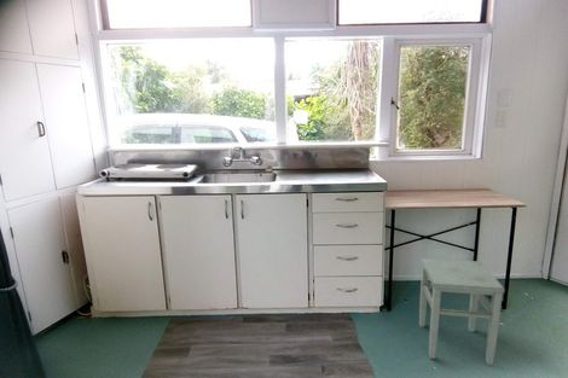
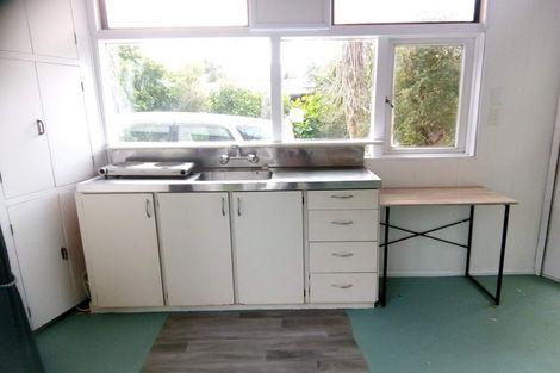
- stool (456, 310)
